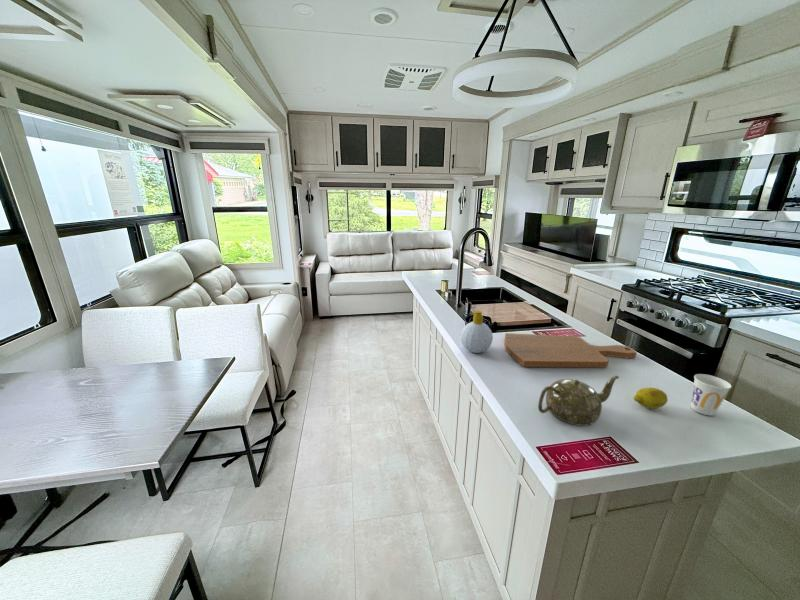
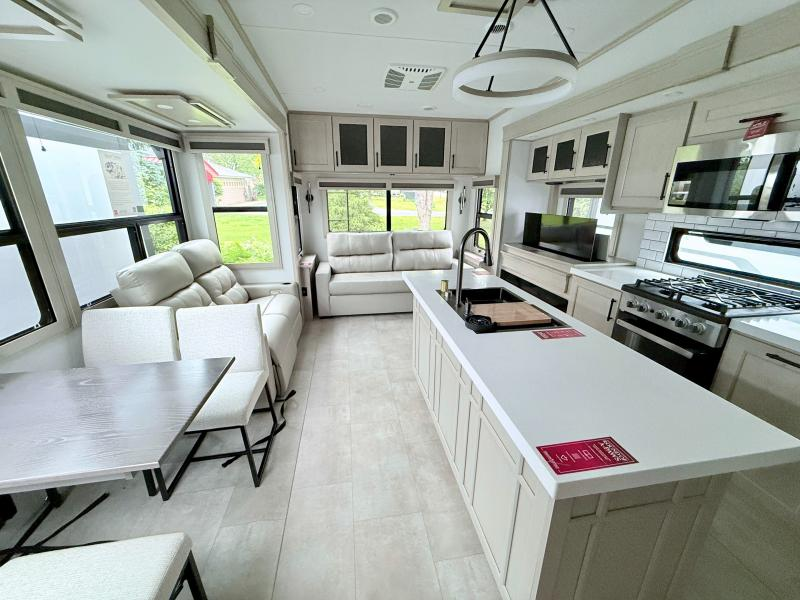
- cutting board (558, 349)
- fruit (650, 398)
- soap bottle (477, 331)
- teapot (577, 395)
- cup (707, 395)
